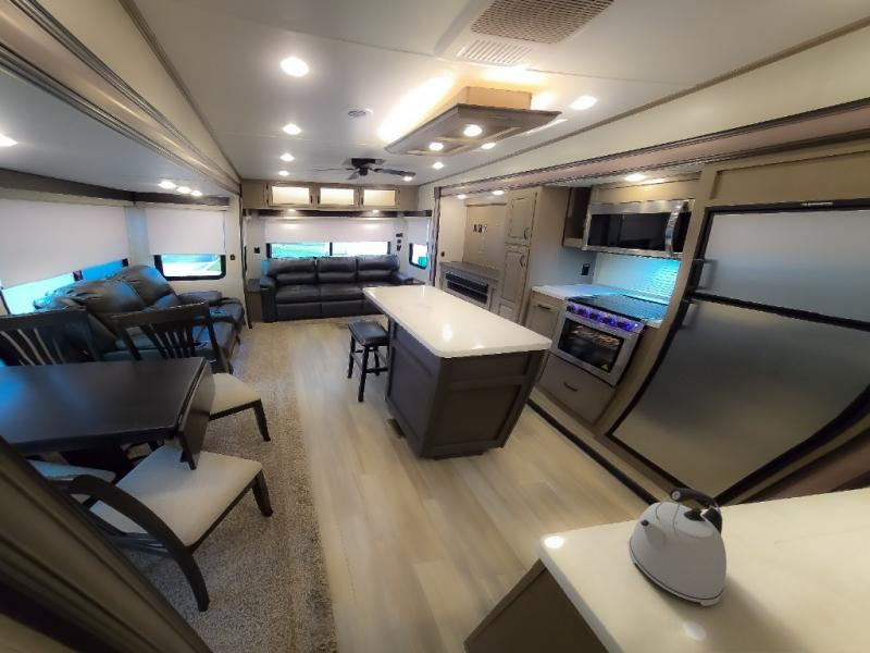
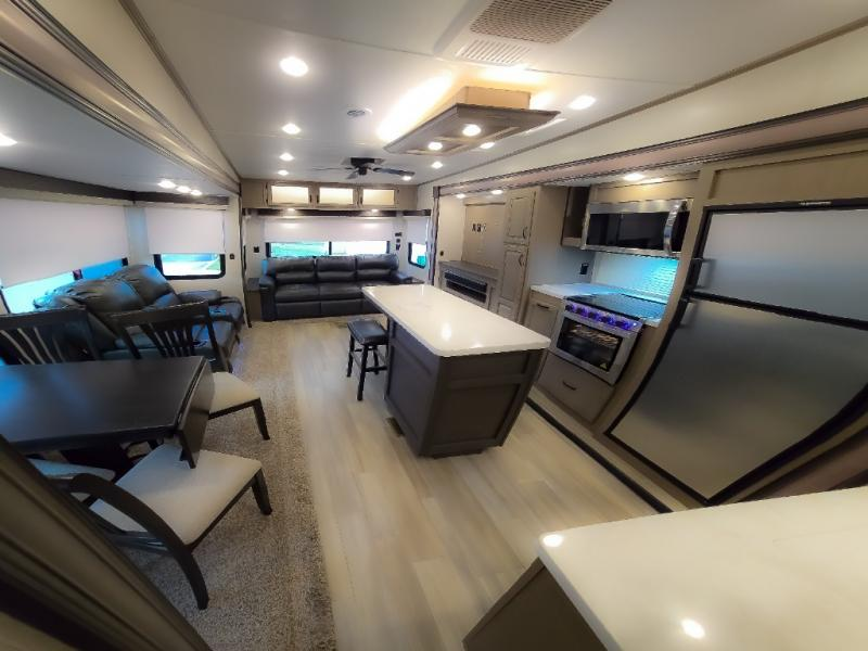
- kettle (681, 528)
